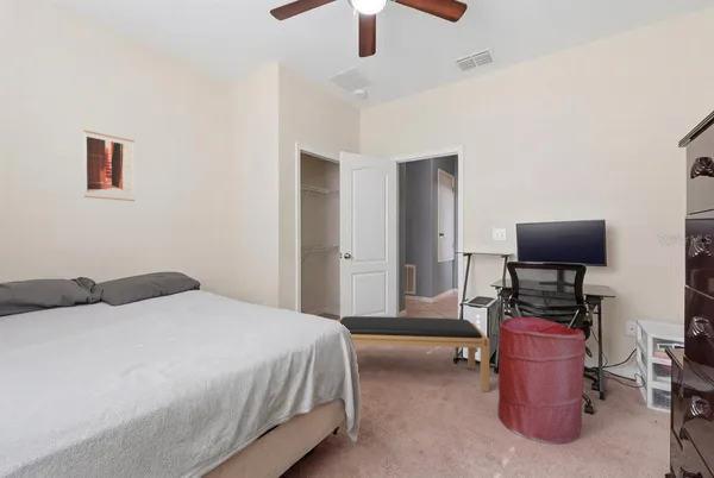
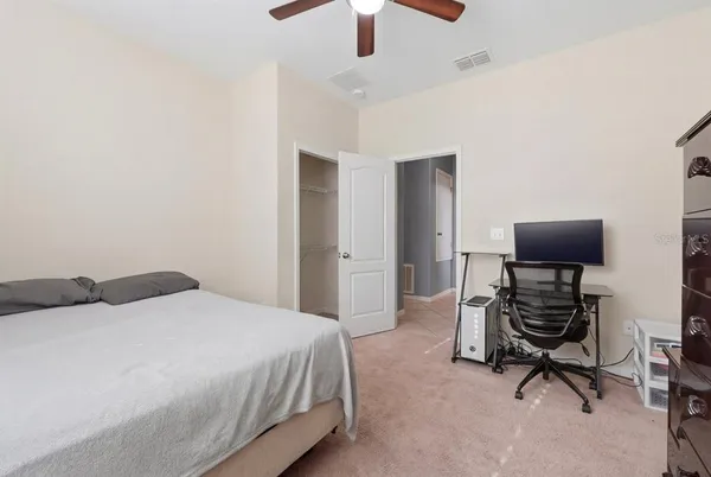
- bench (405, 345)
- laundry hamper (539, 372)
- wall art (109, 166)
